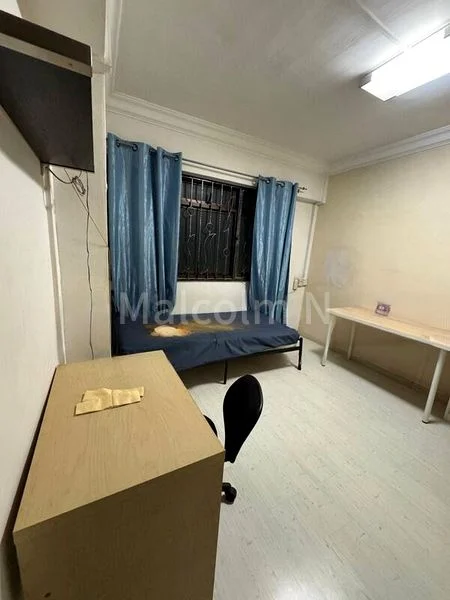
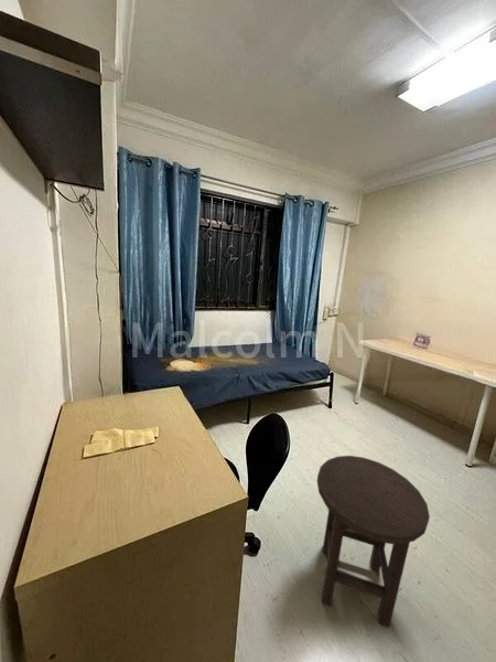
+ stool (360, 536)
